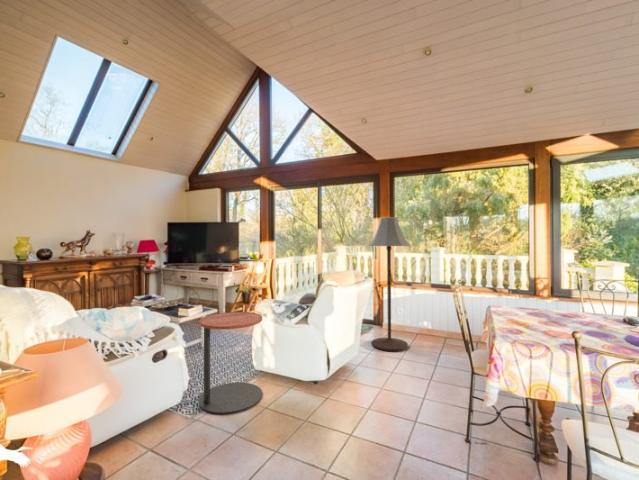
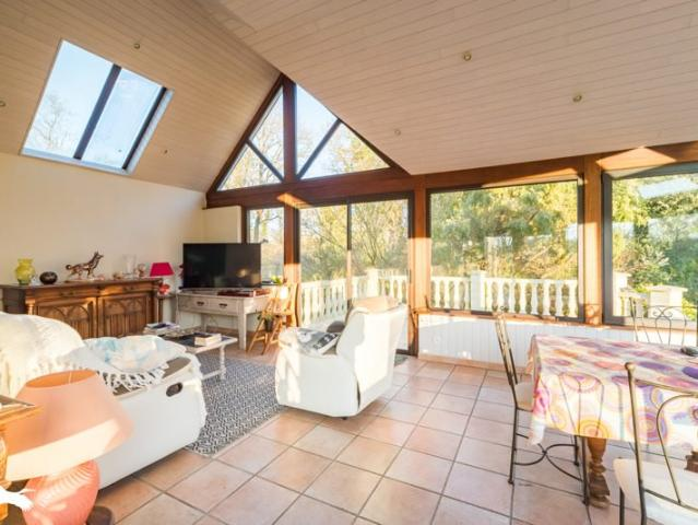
- side table (209, 357)
- floor lamp (389, 281)
